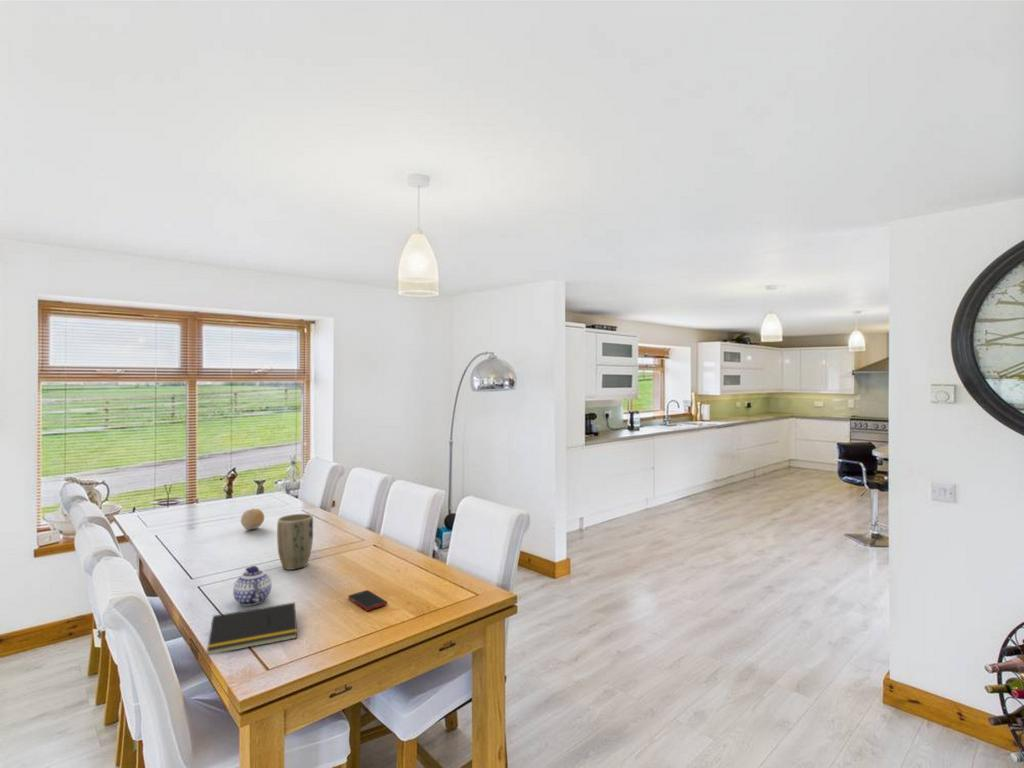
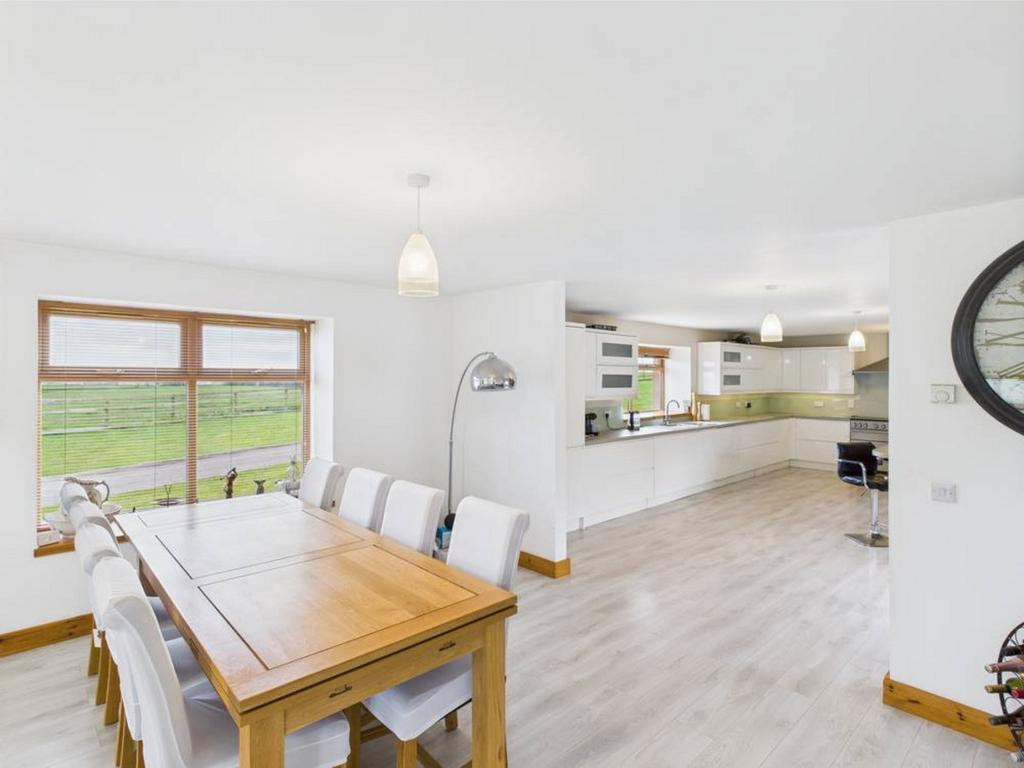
- cell phone (367, 600)
- notepad (254, 626)
- teapot (252, 583)
- fruit (252, 519)
- plant pot (295, 541)
